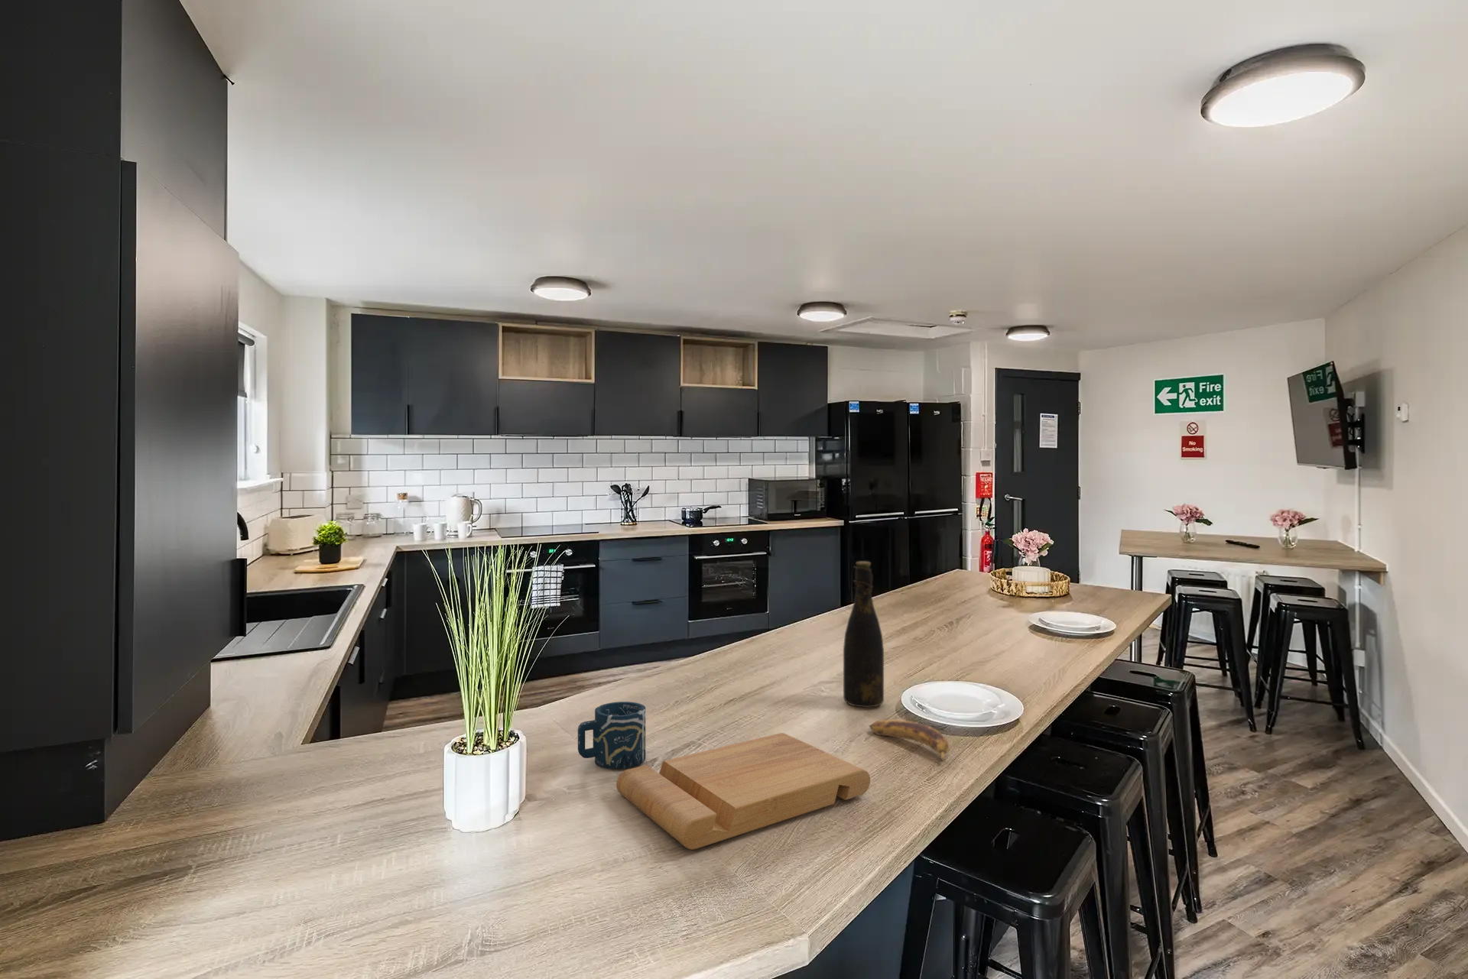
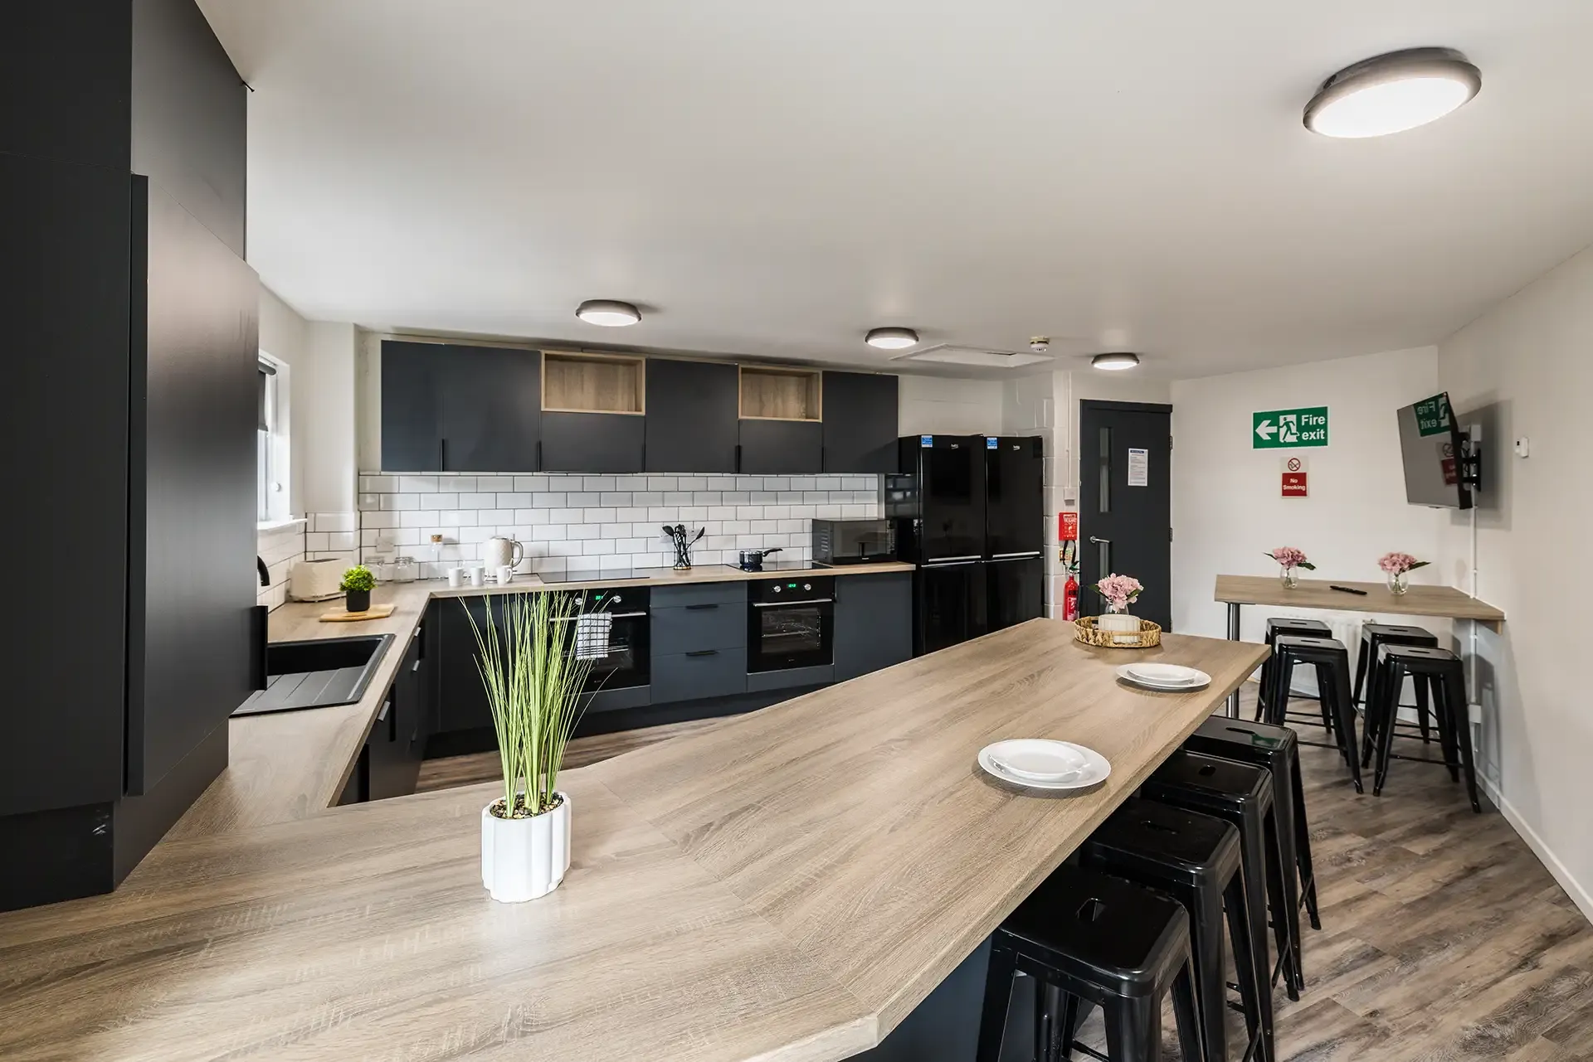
- cutting board (744, 782)
- banana (909, 733)
- cup (612, 735)
- bottle (864, 632)
